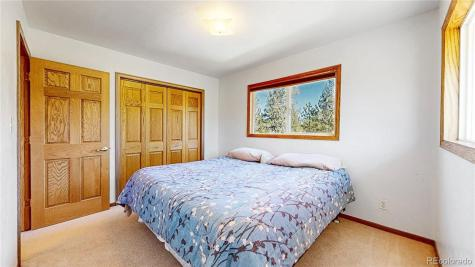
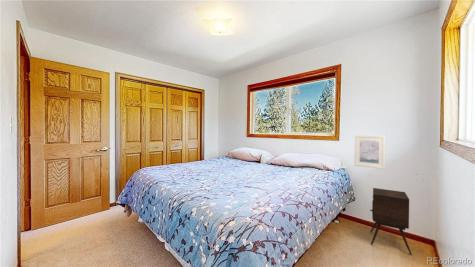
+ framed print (369, 151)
+ side table (388, 217)
